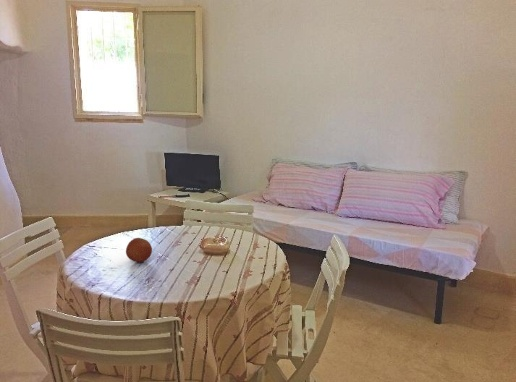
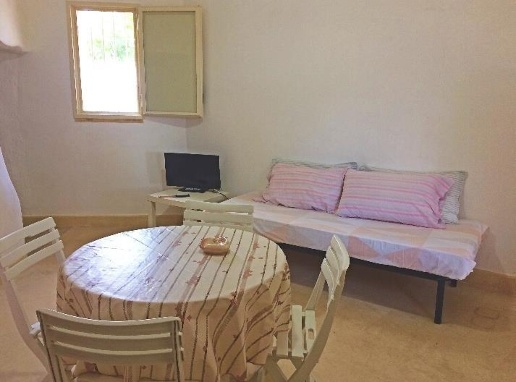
- fruit (139, 249)
